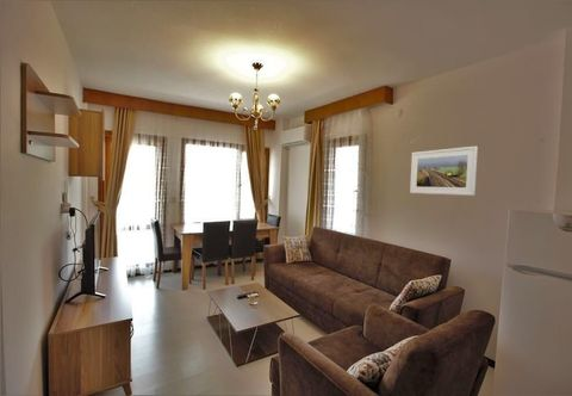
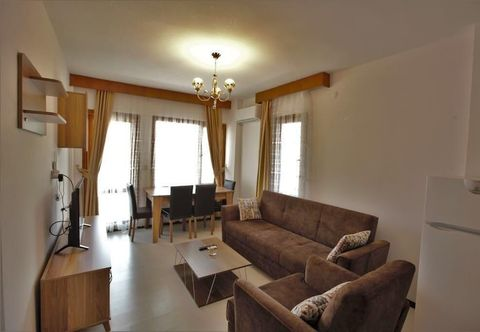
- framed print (440, 172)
